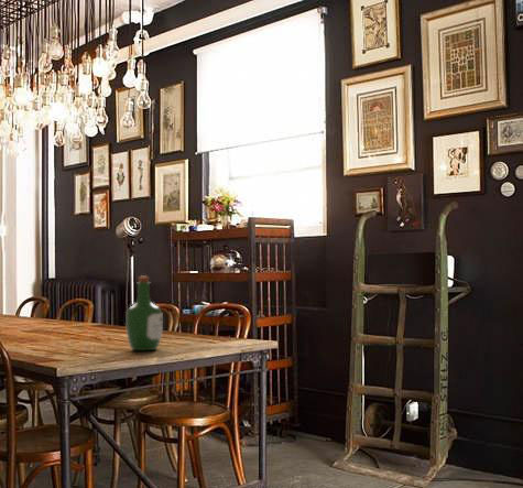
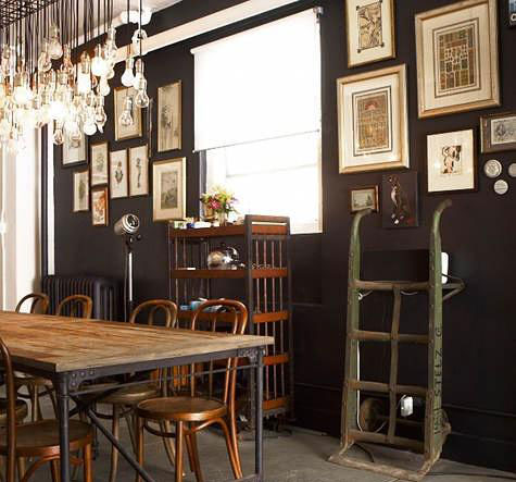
- wine bottle (144, 312)
